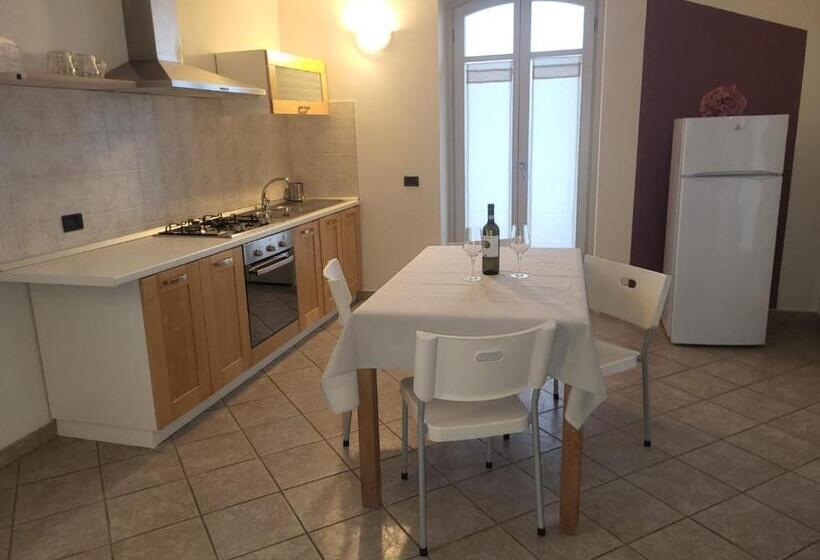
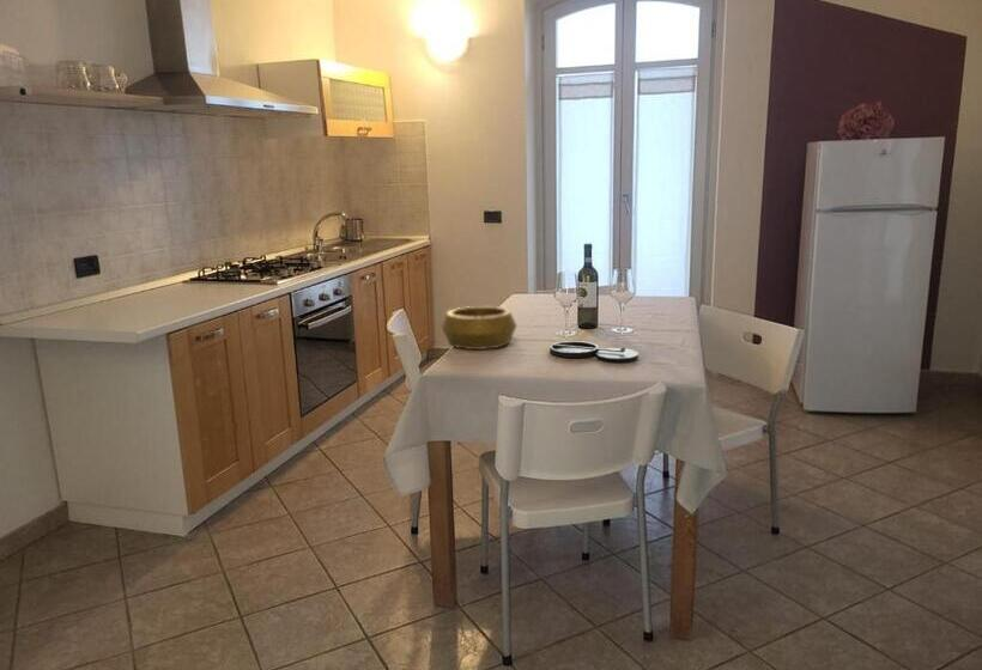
+ decorative bowl (479, 327)
+ plate (593, 349)
